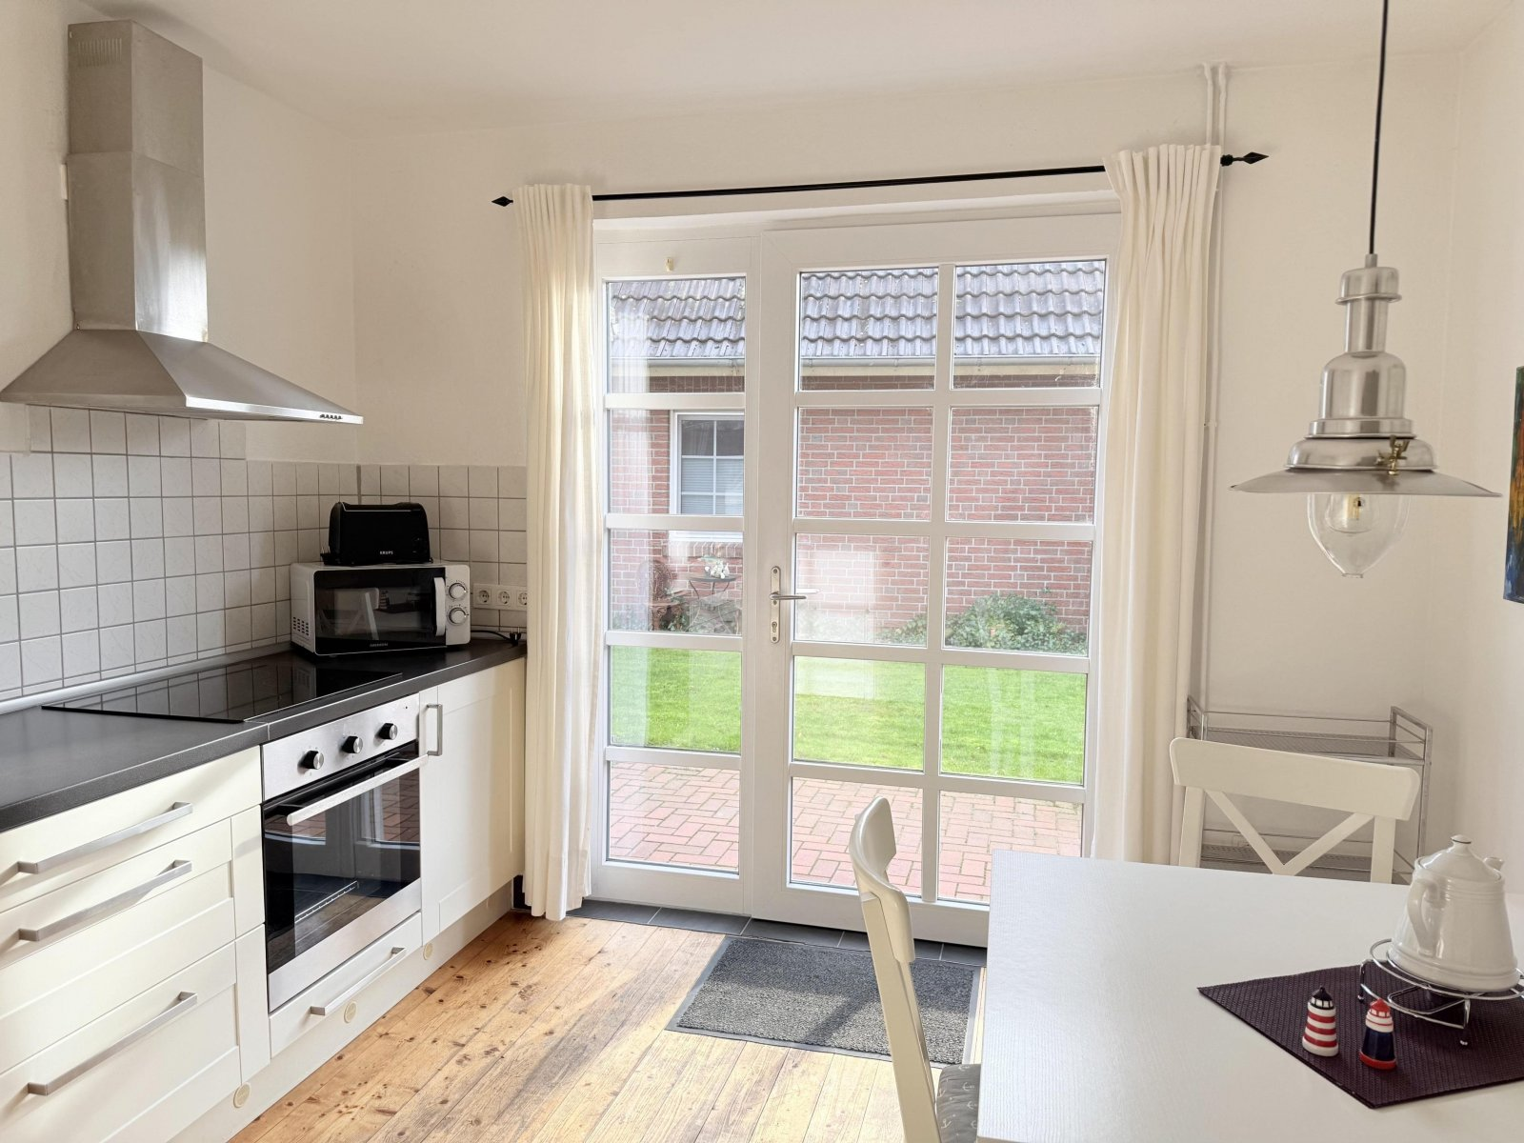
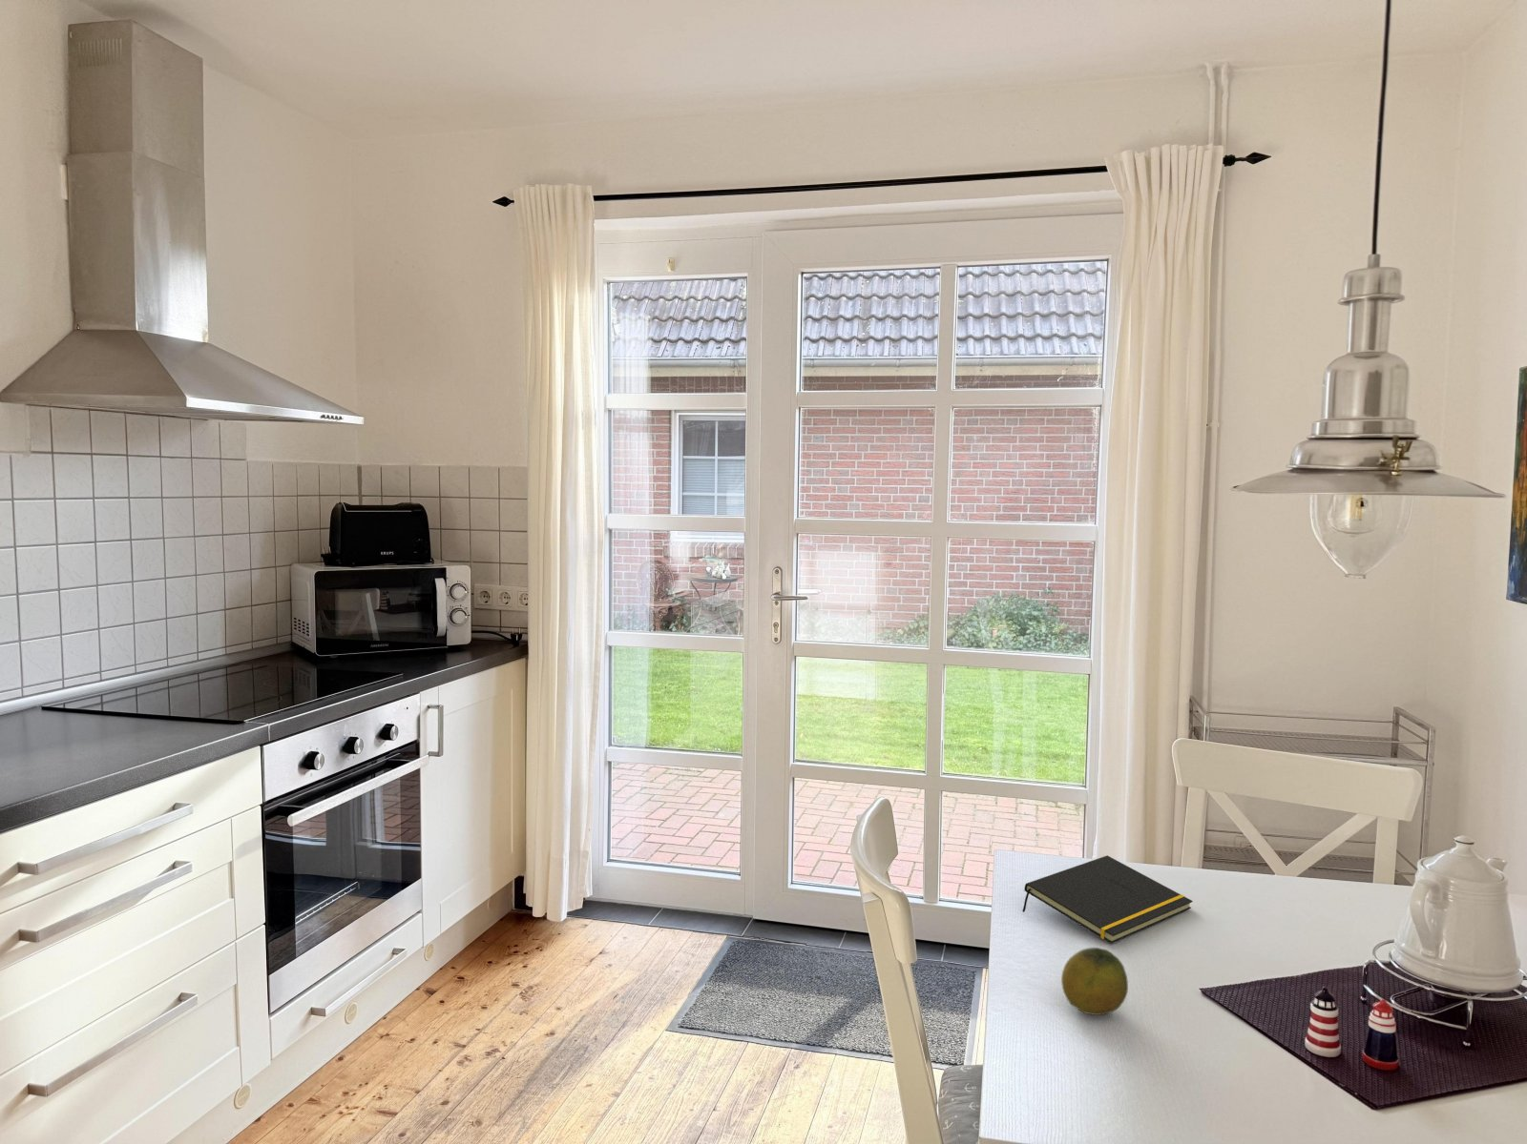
+ notepad (1109, 895)
+ fruit (1094, 981)
